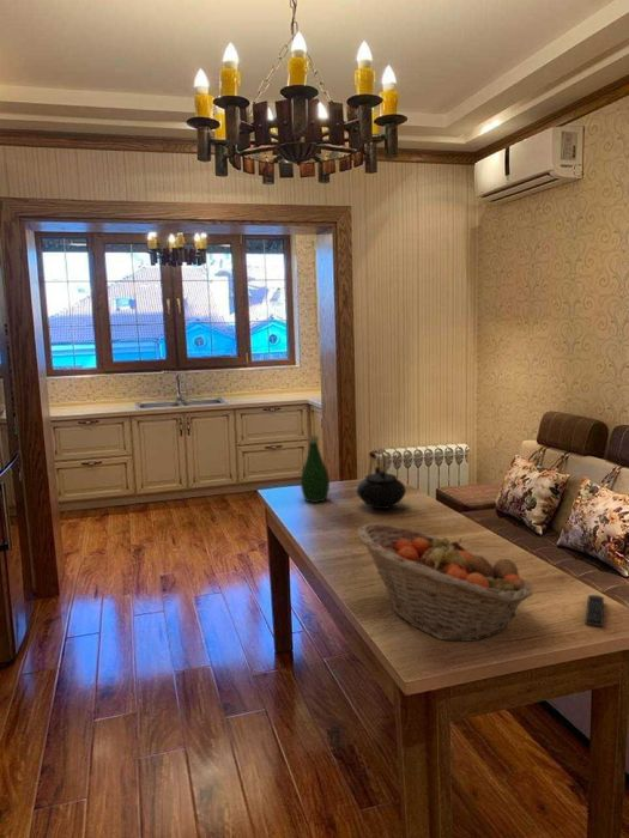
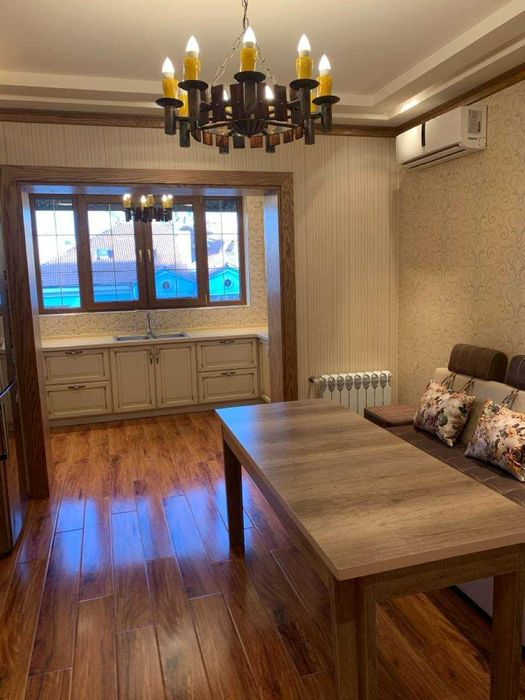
- fruit basket (440, 571)
- bottle (314, 467)
- teapot (380, 476)
- remote control (594, 607)
